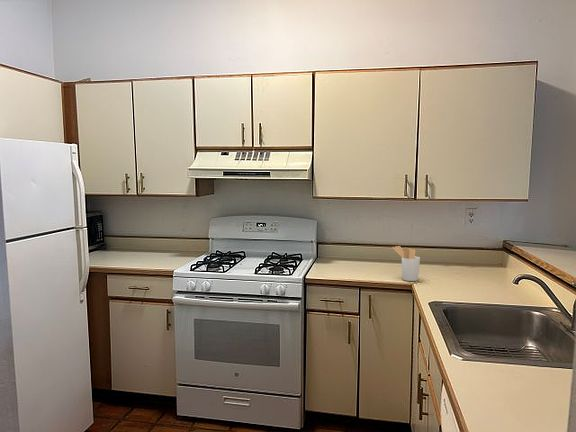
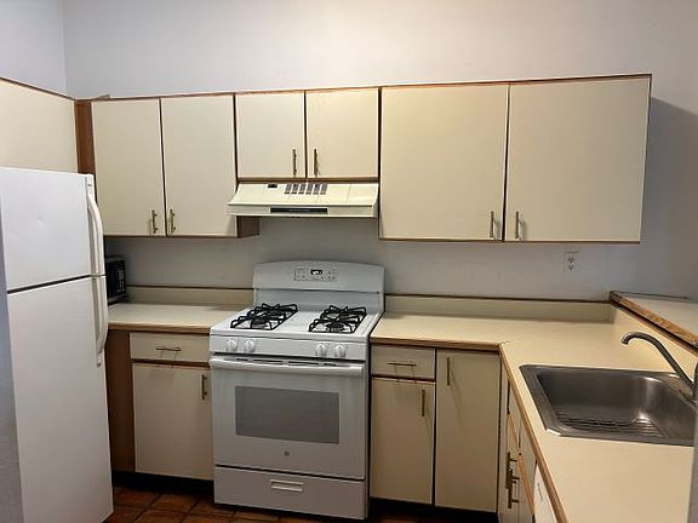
- utensil holder (405, 262)
